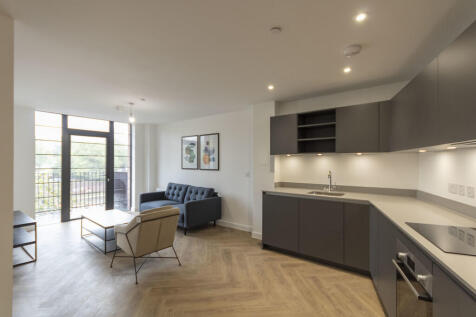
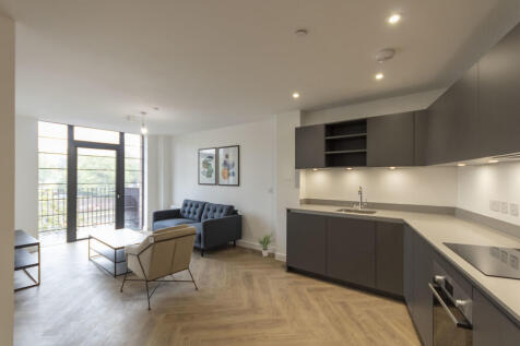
+ potted plant (264, 242)
